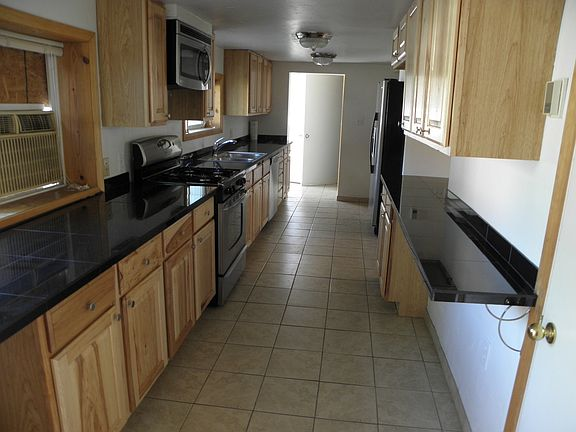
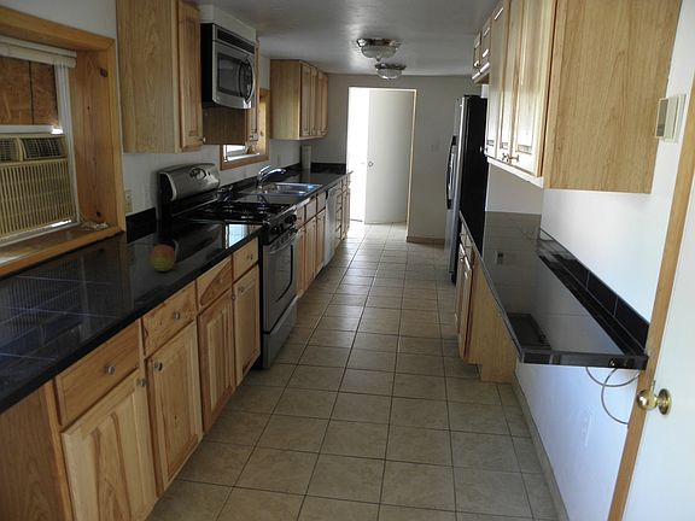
+ fruit (163, 257)
